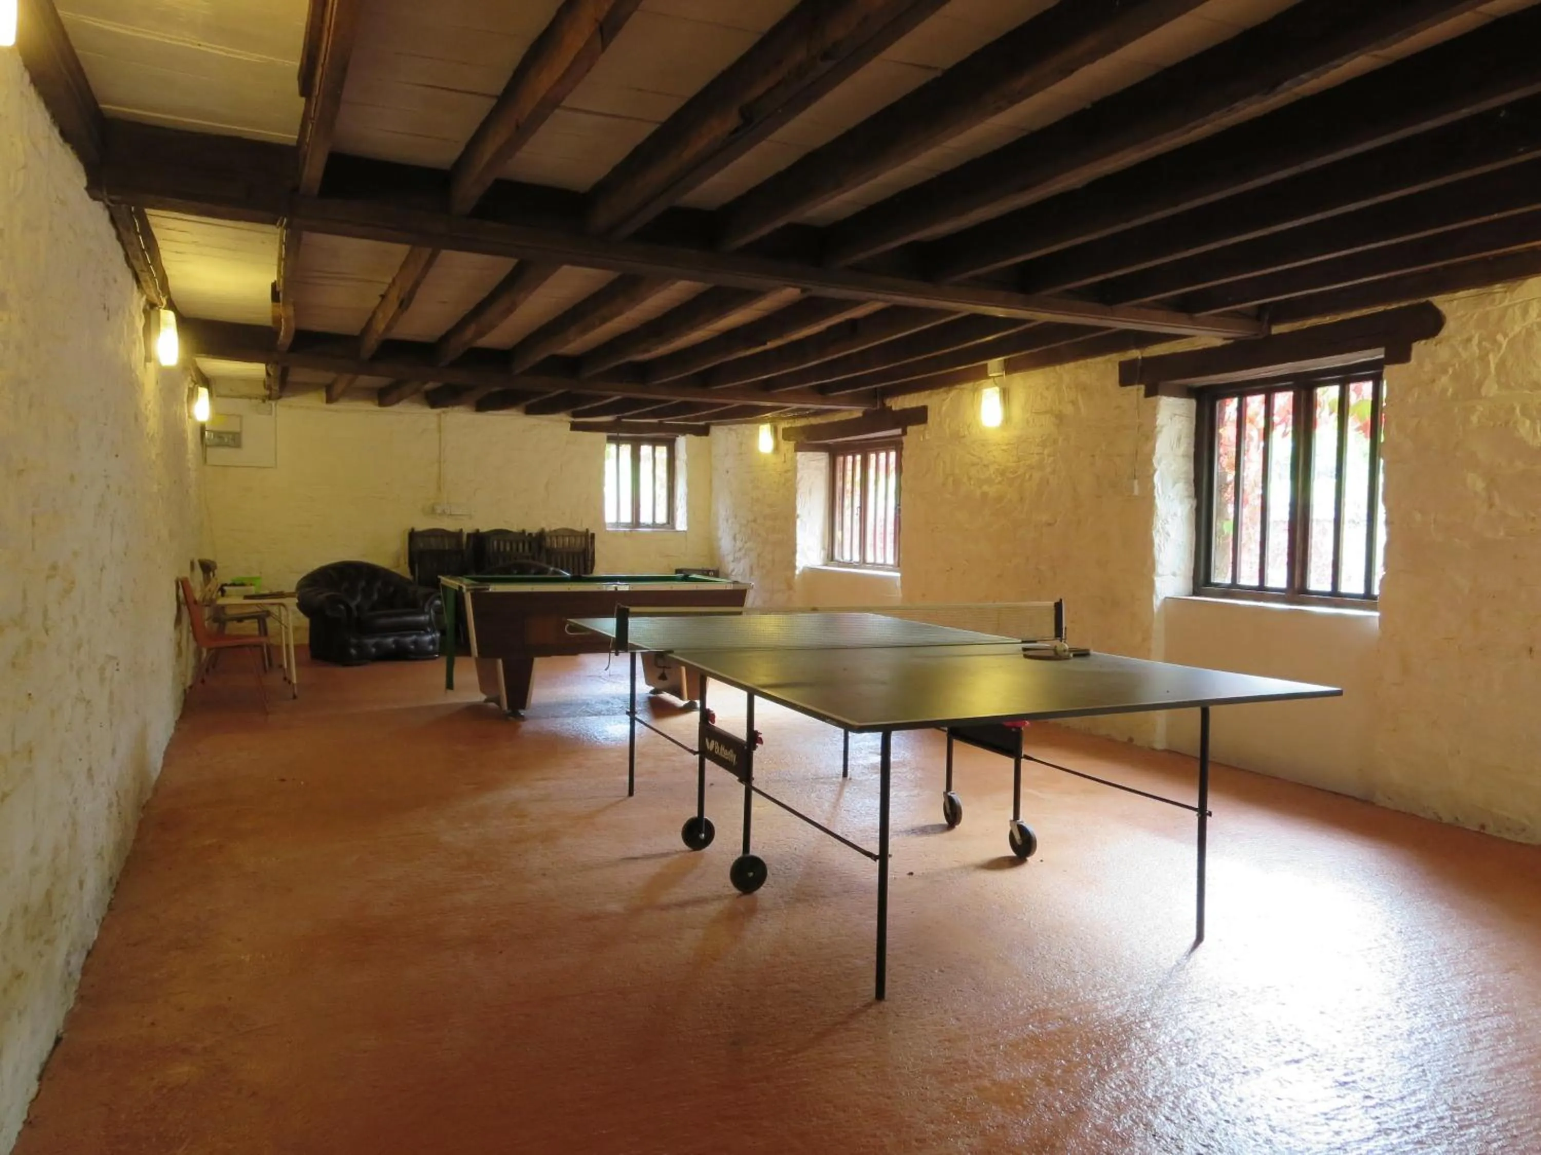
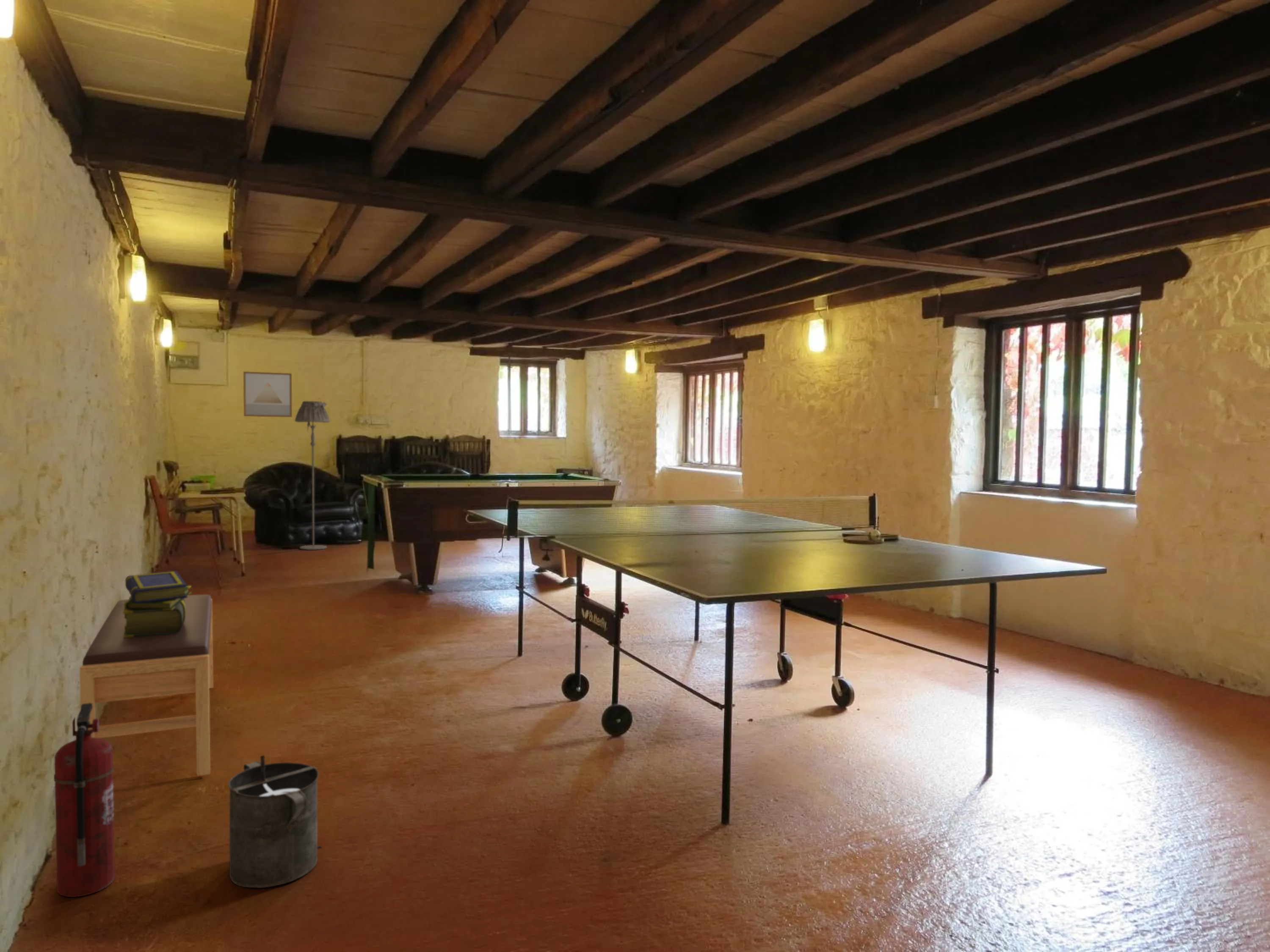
+ floor lamp (312, 475)
+ fire extinguisher (84, 799)
+ wall art (268, 394)
+ bucket (274, 810)
+ bench (157, 675)
+ stack of books (157, 602)
